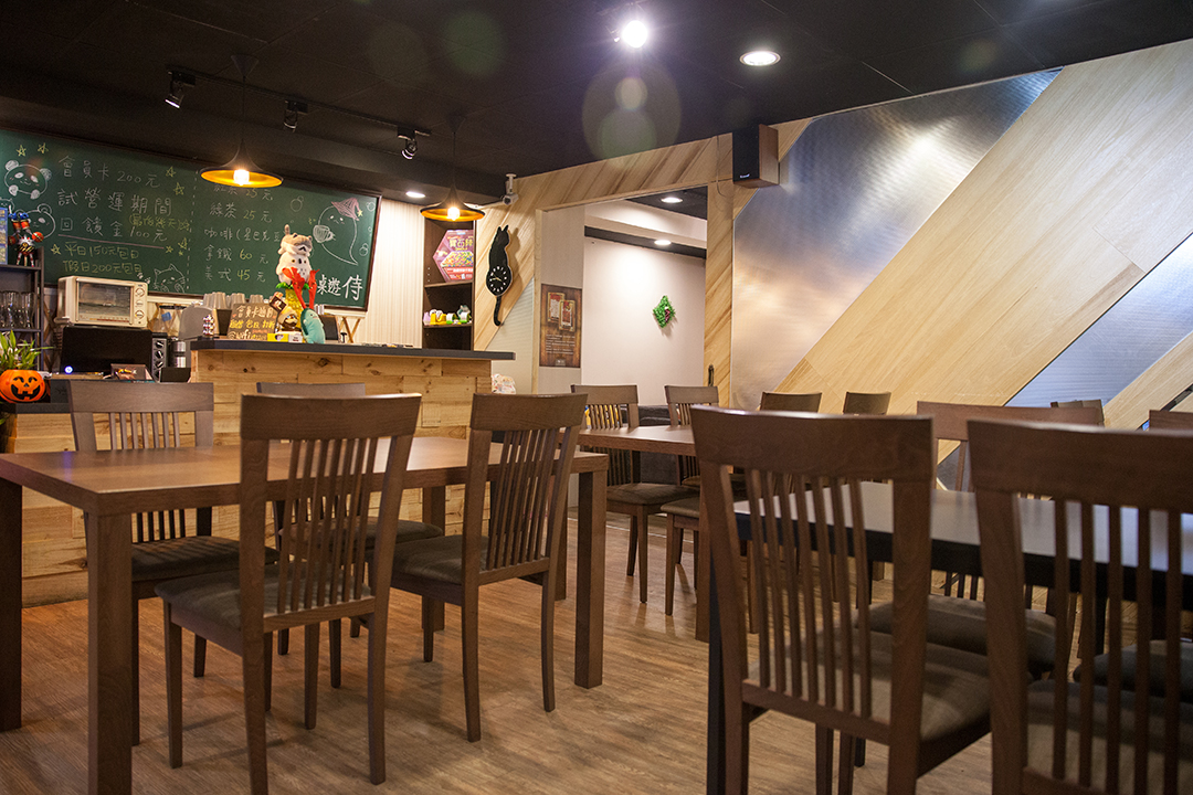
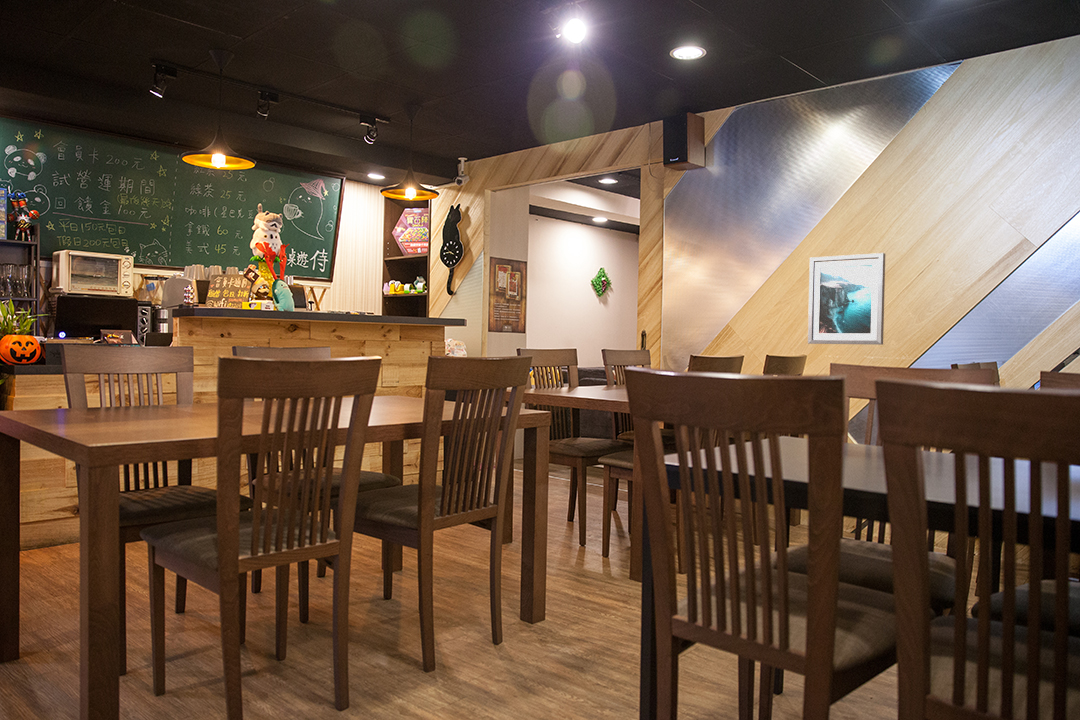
+ wall art (845, 299)
